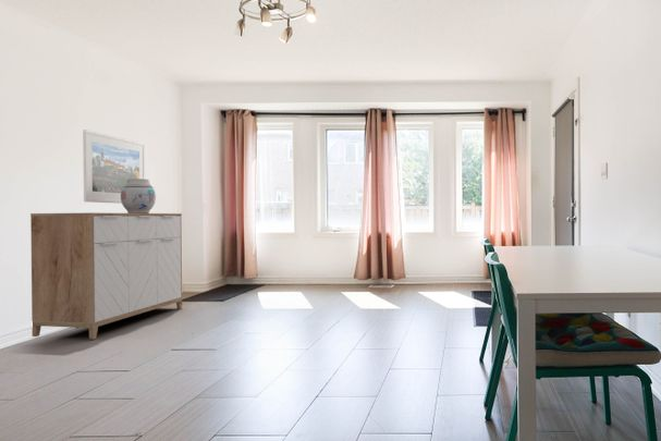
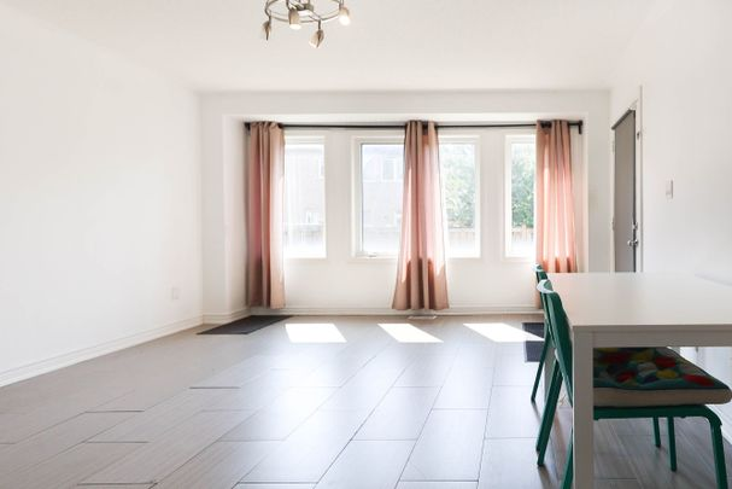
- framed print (117, 170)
- vase (138, 196)
- sideboard (117, 267)
